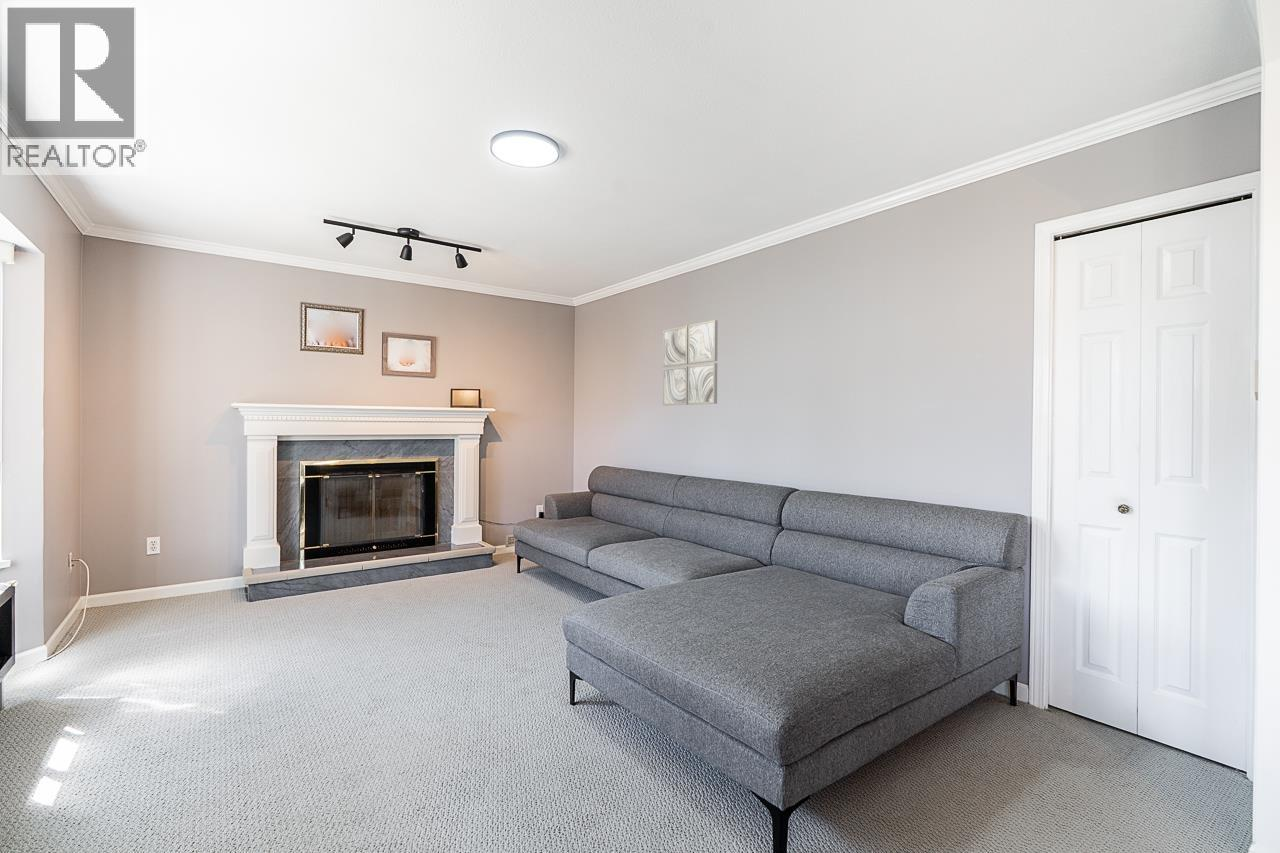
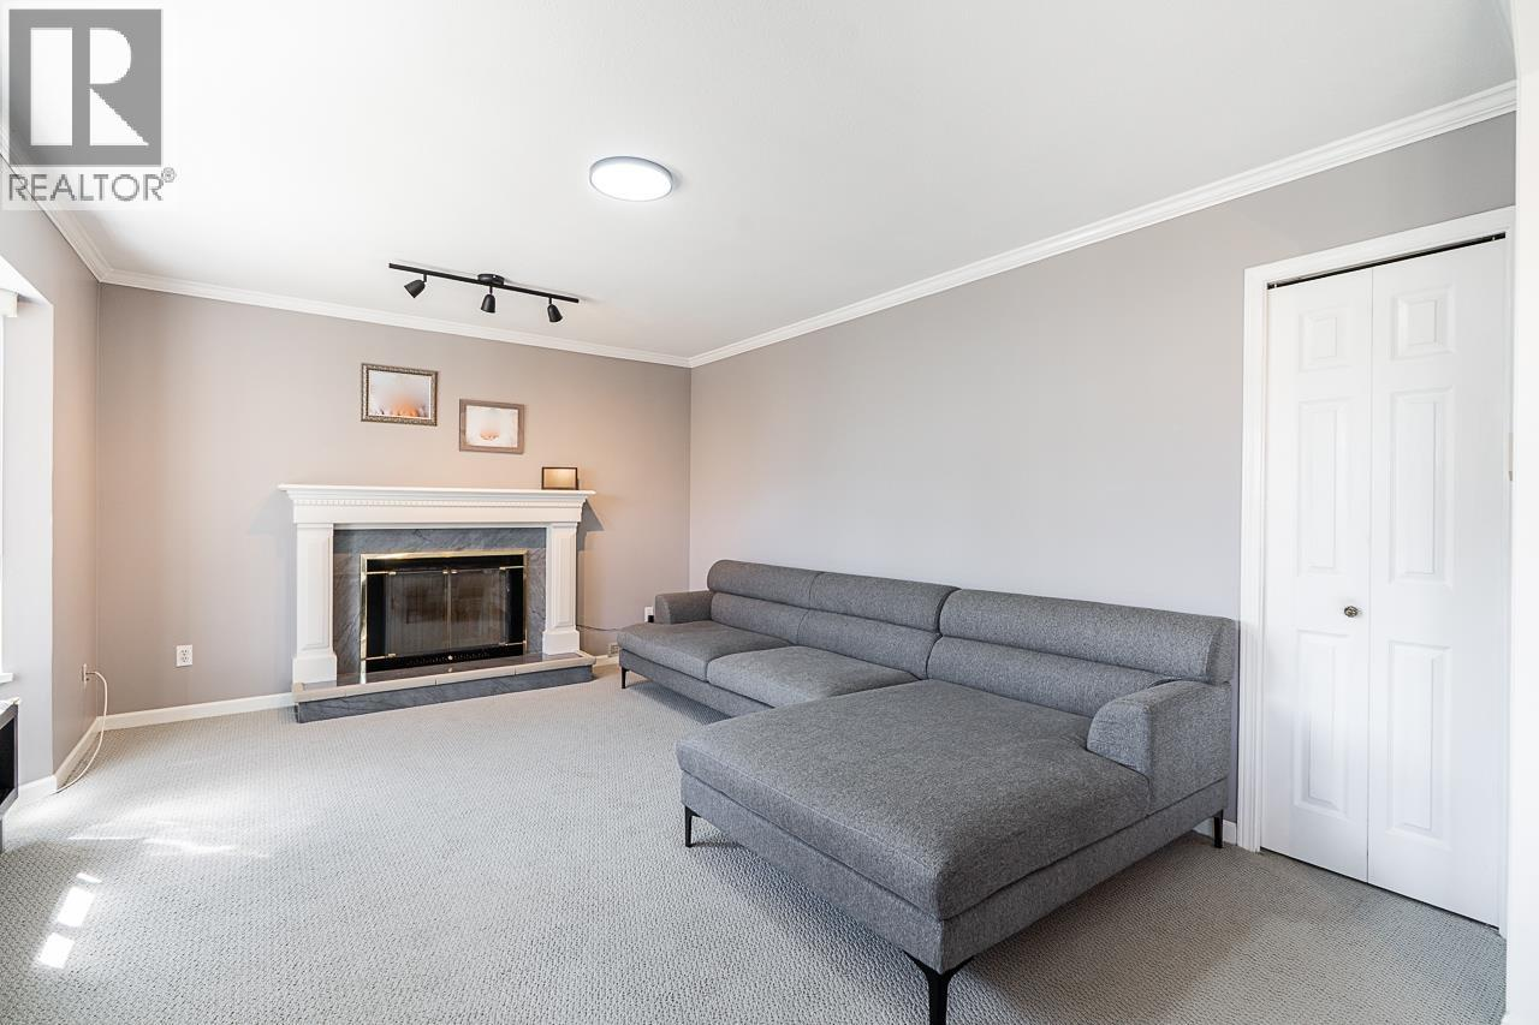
- wall art (688, 366)
